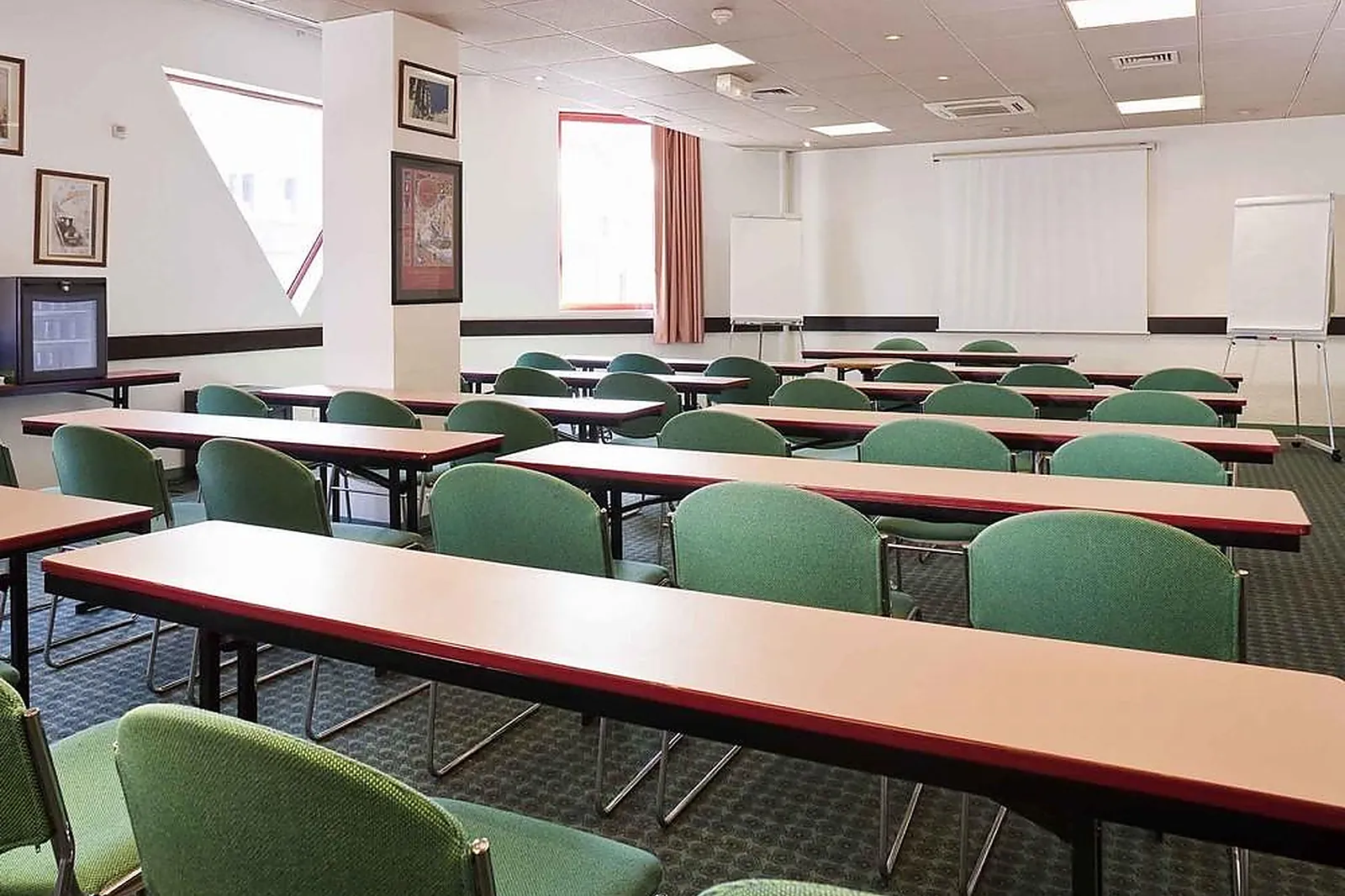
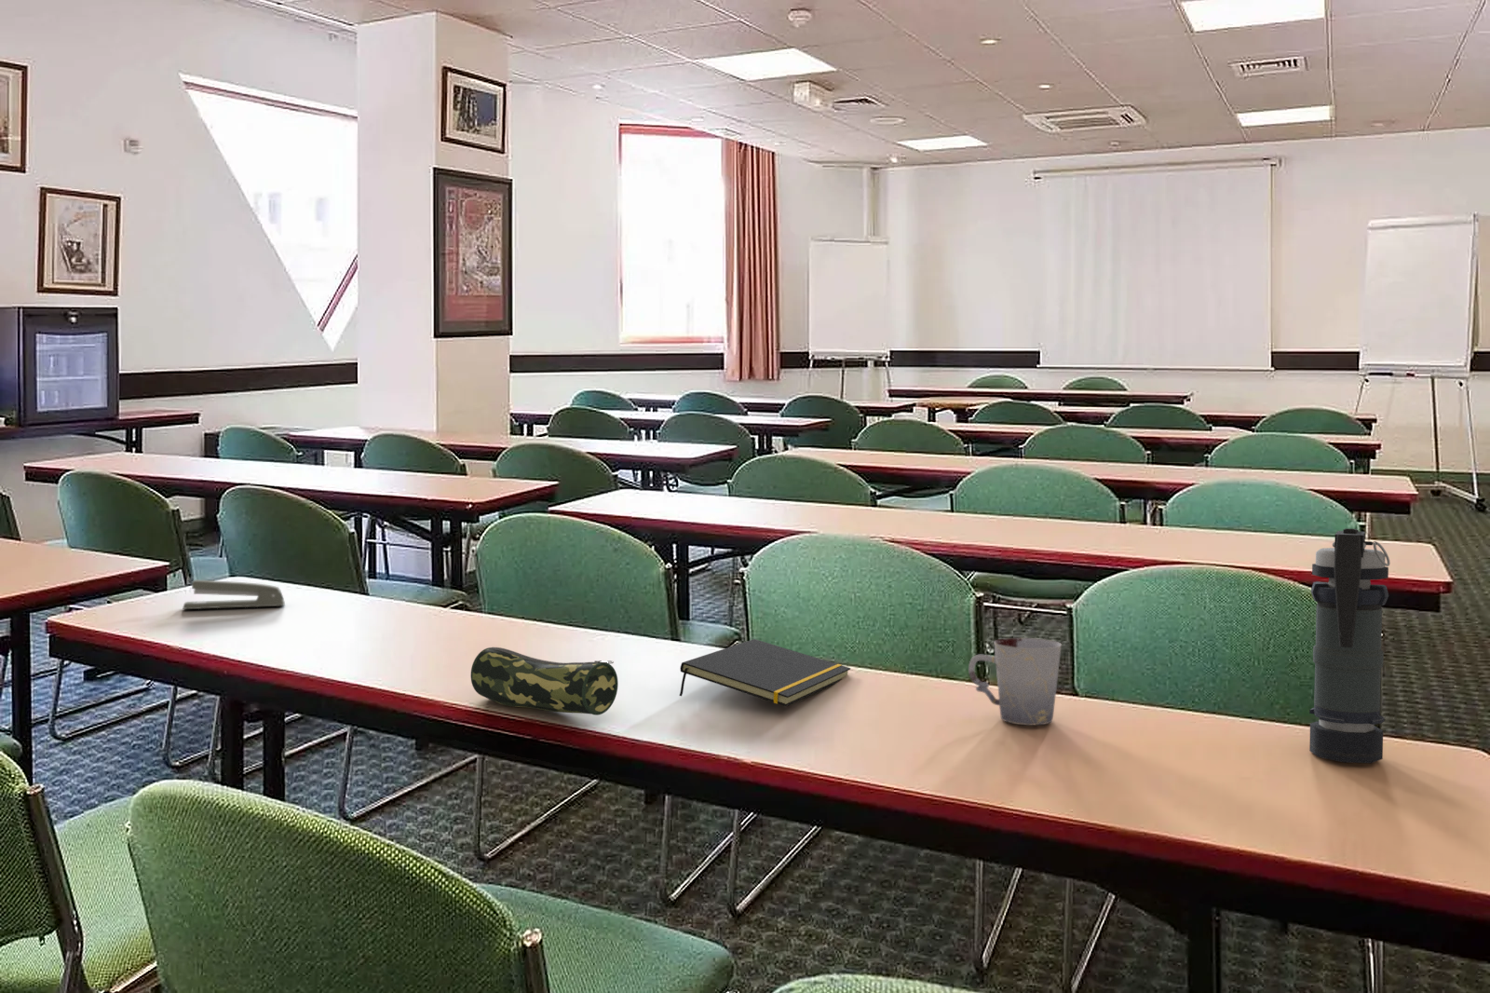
+ notepad (769, 669)
+ stapler (234, 593)
+ cup (1014, 680)
+ pencil case (546, 682)
+ smoke grenade (1347, 644)
